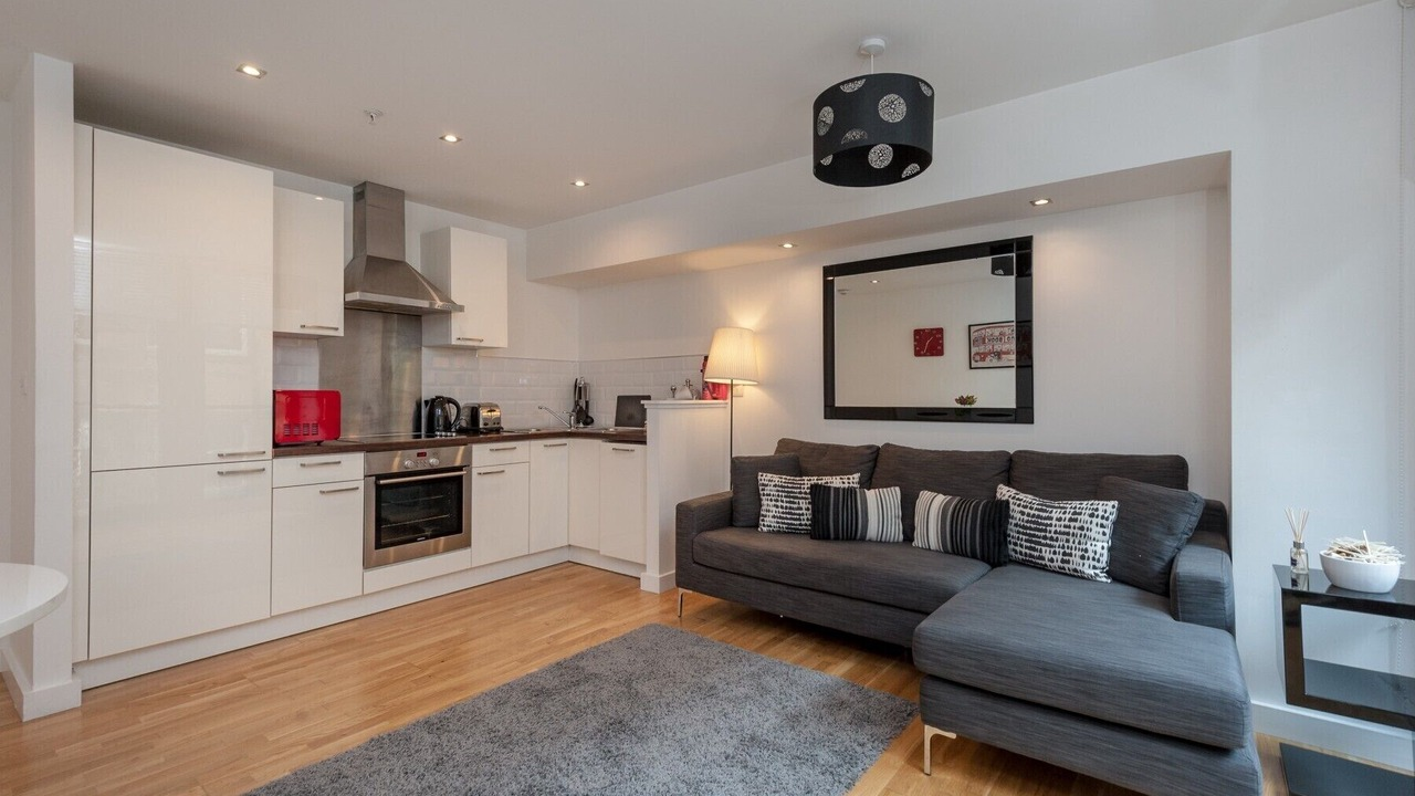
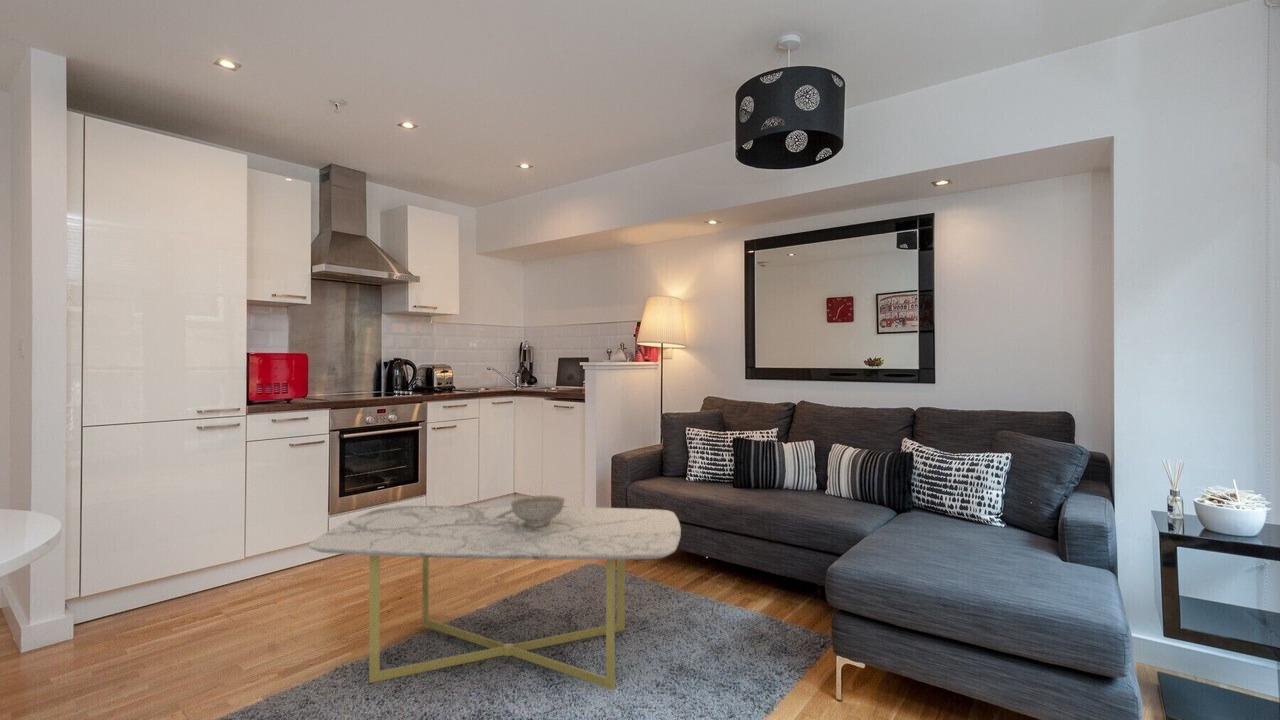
+ decorative bowl (537, 511)
+ coffee table (508, 558)
